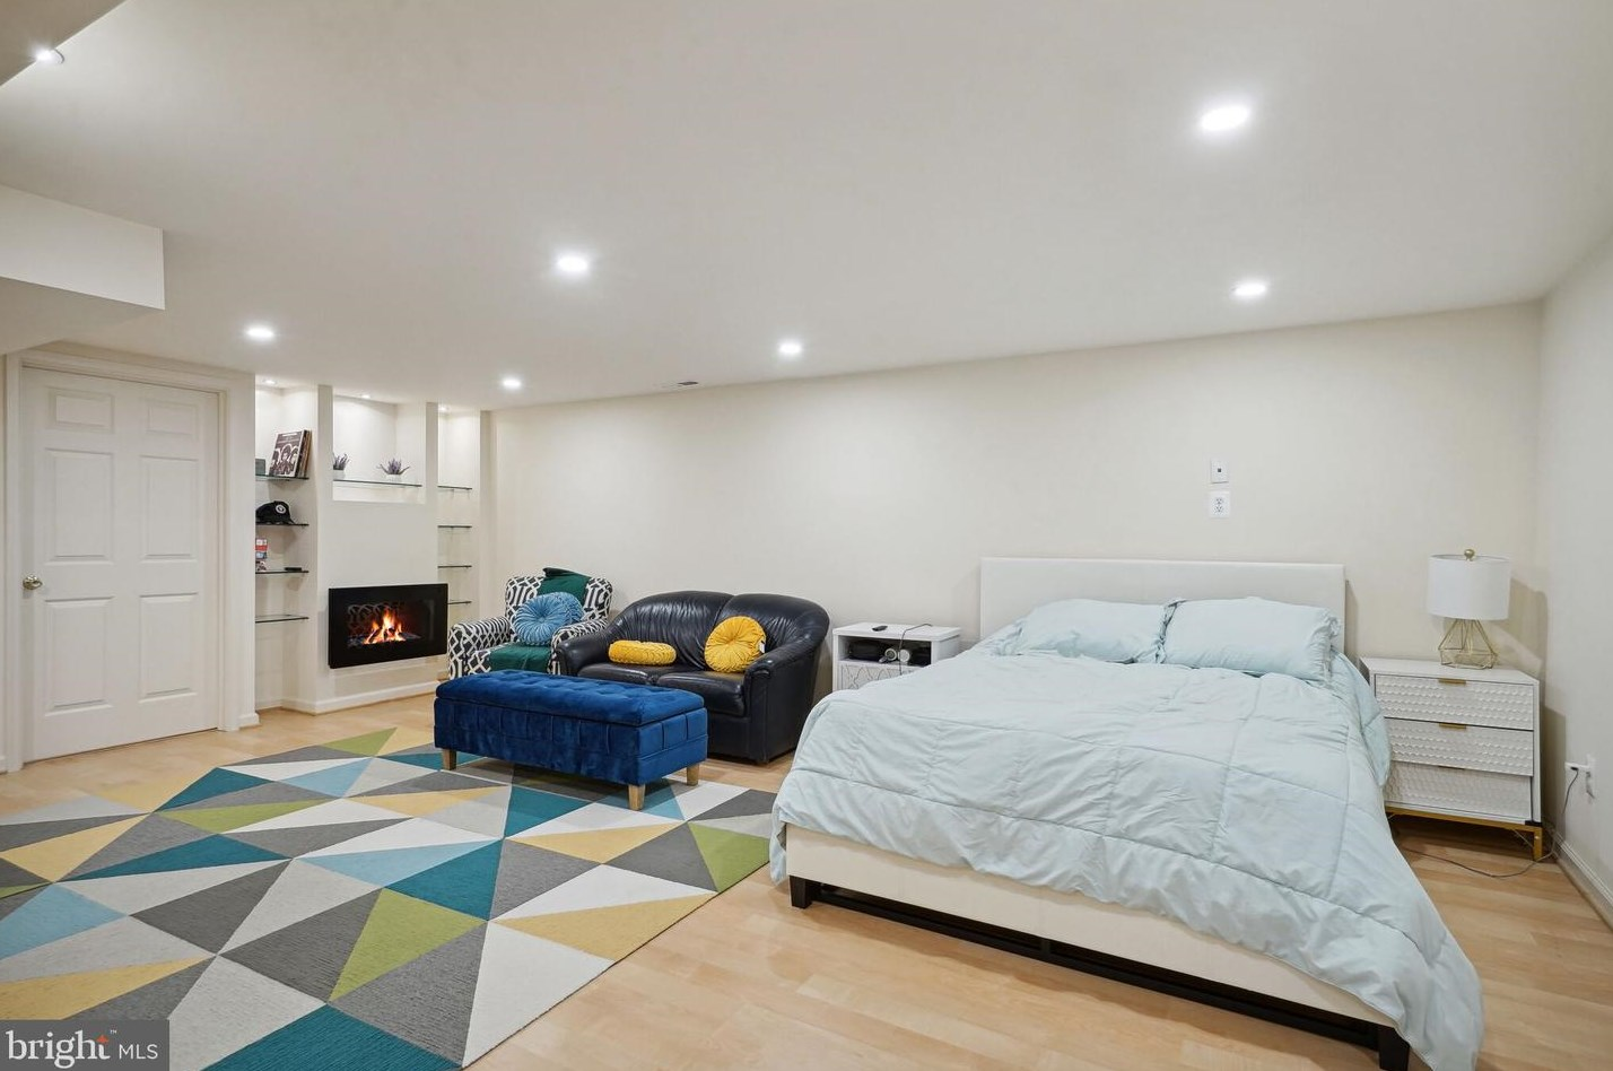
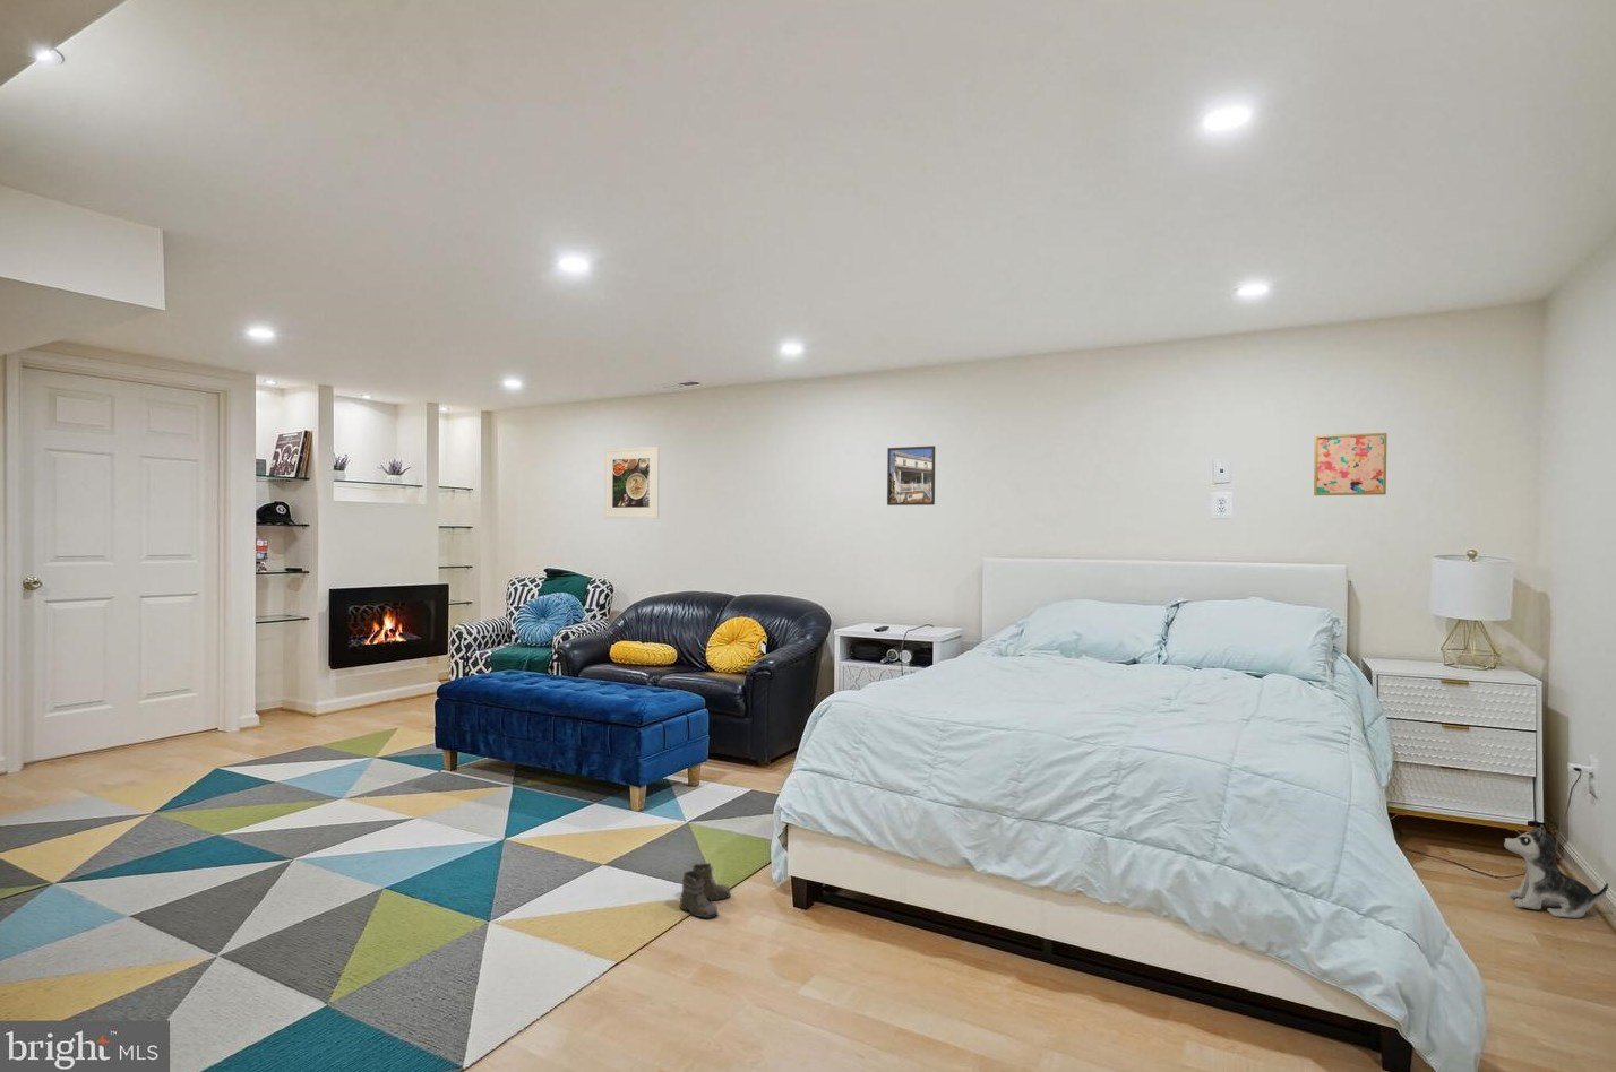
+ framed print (631, 483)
+ plush toy (1555, 866)
+ wall art (1349, 464)
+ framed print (910, 476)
+ boots (704, 888)
